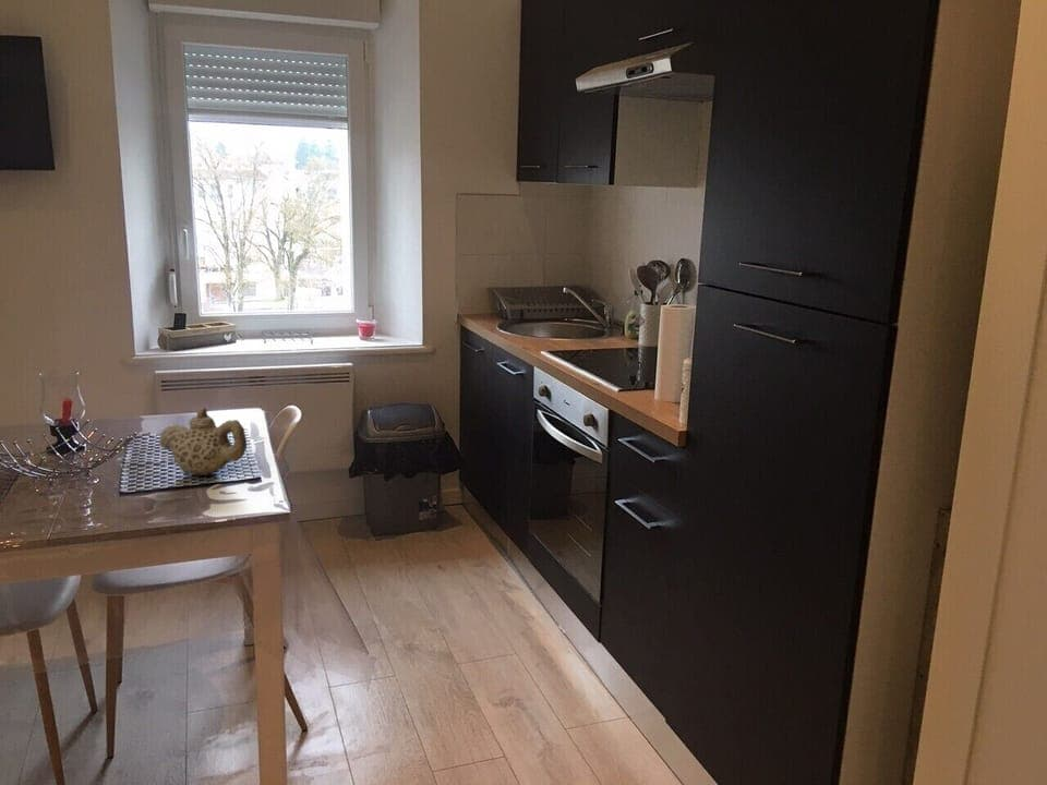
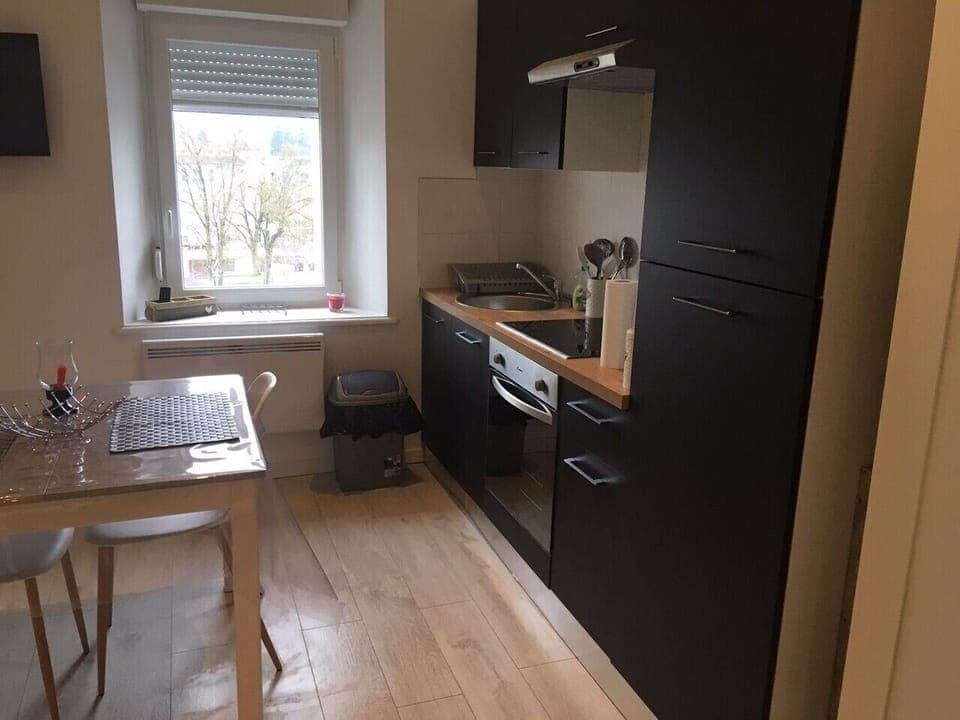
- teapot (204, 440)
